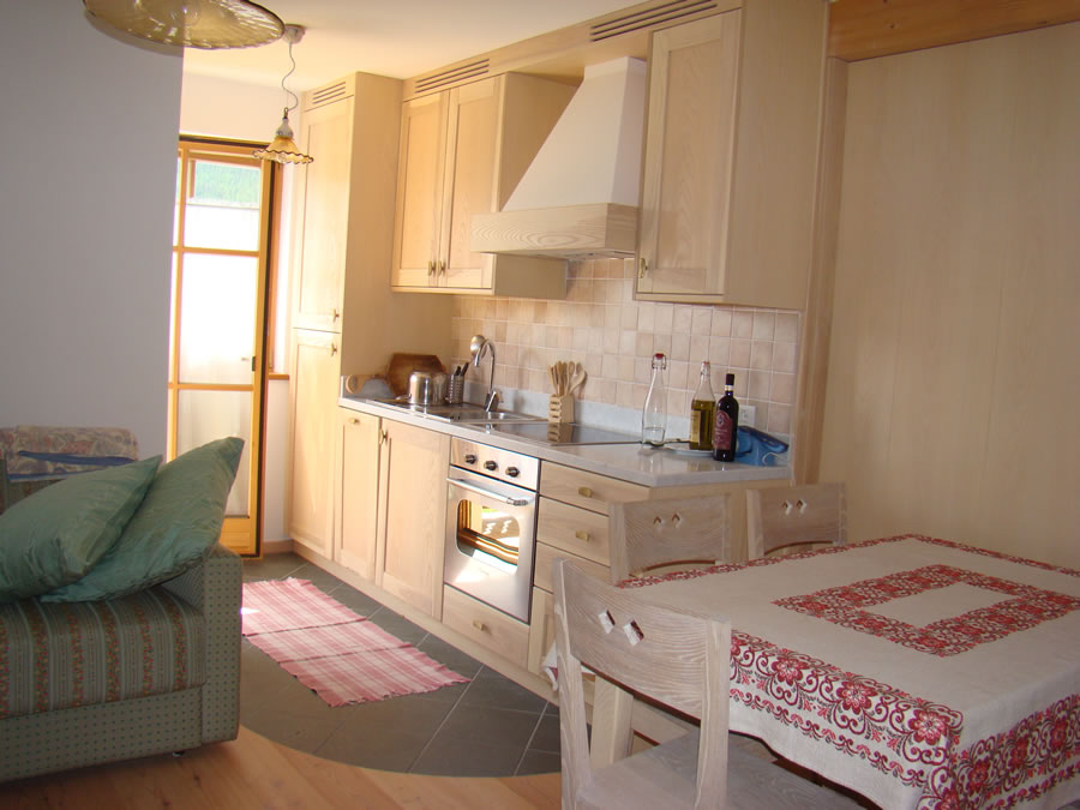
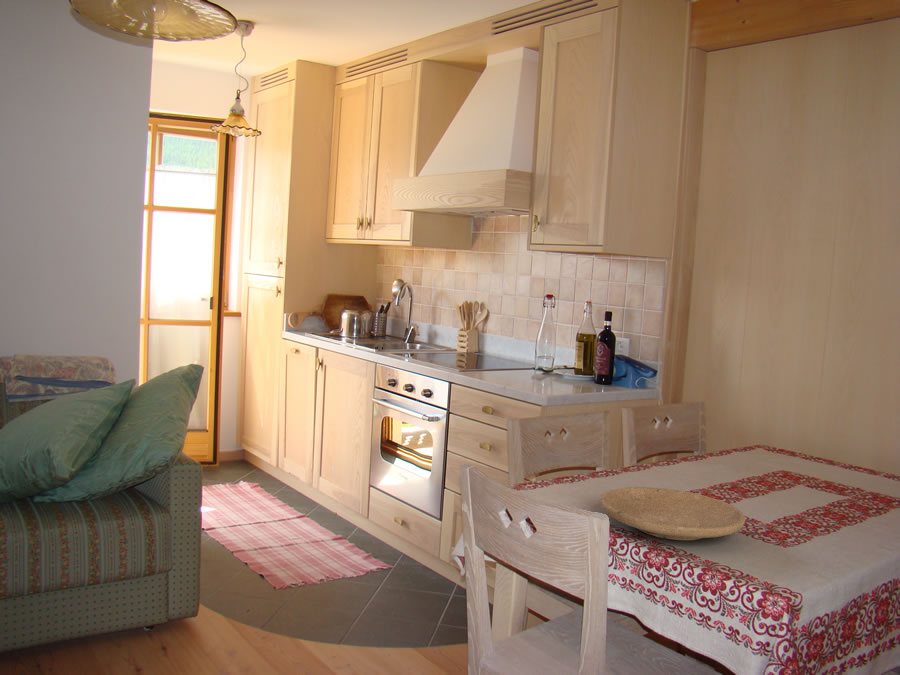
+ plate (670, 517)
